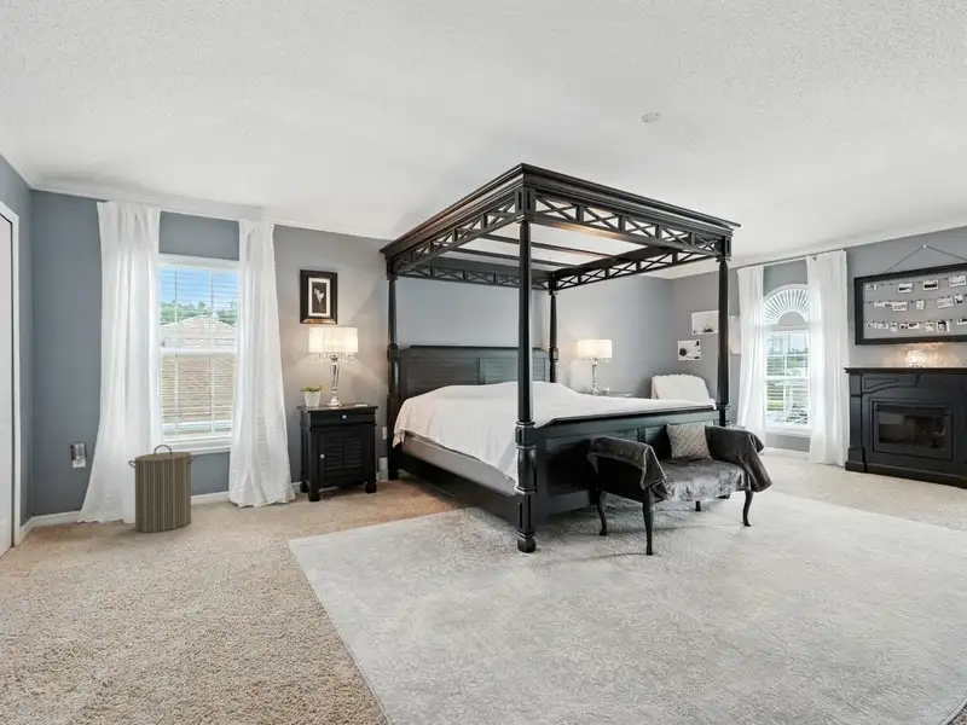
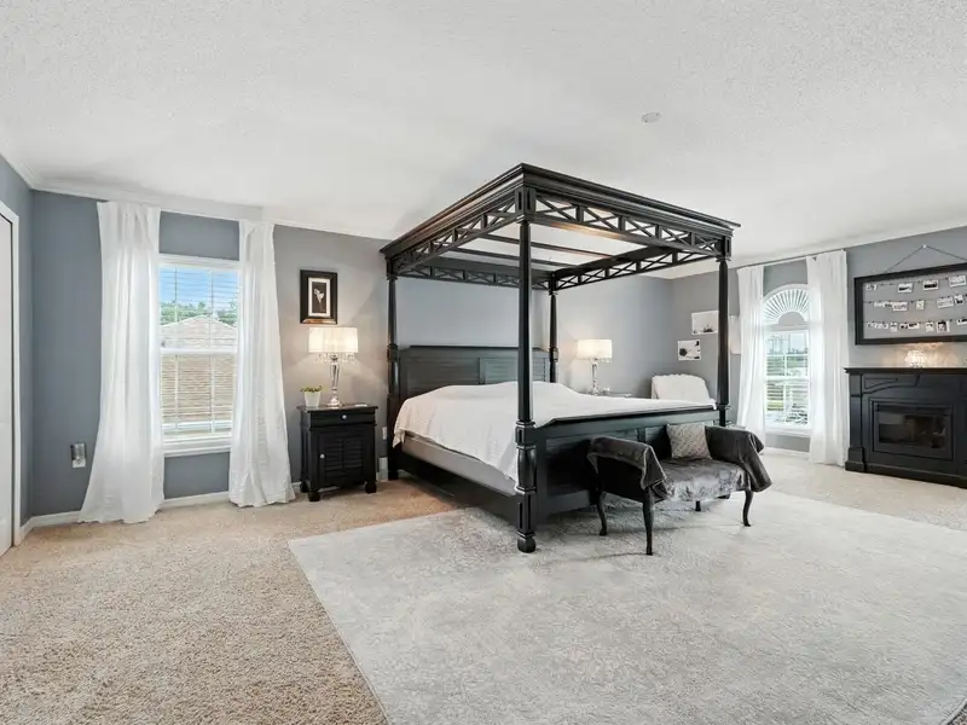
- laundry hamper (163, 485)
